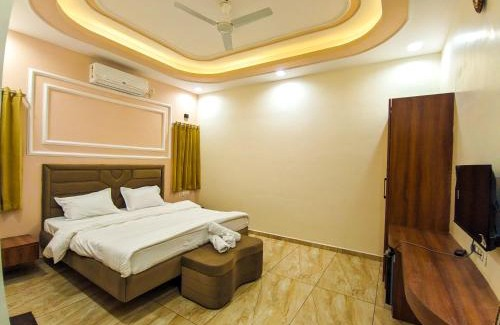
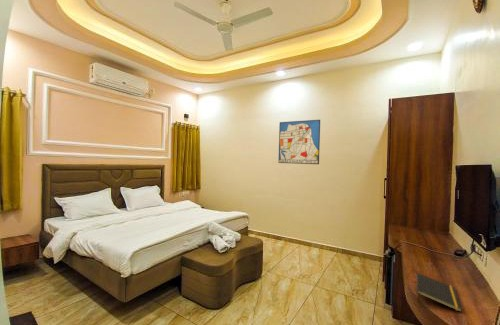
+ wall art (298, 142)
+ notepad (436, 290)
